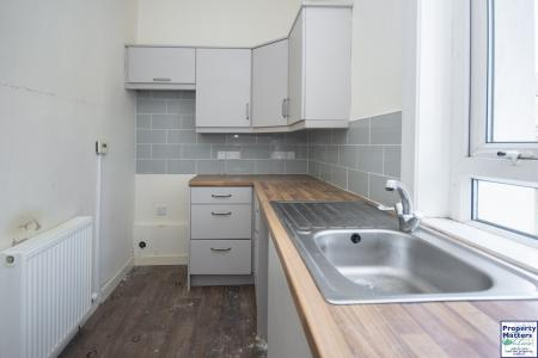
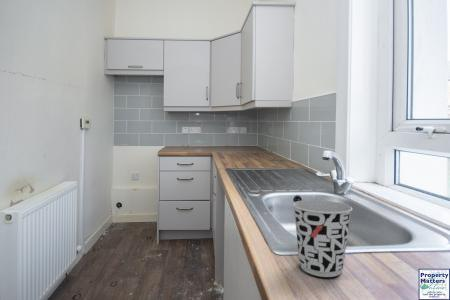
+ cup (321, 236)
